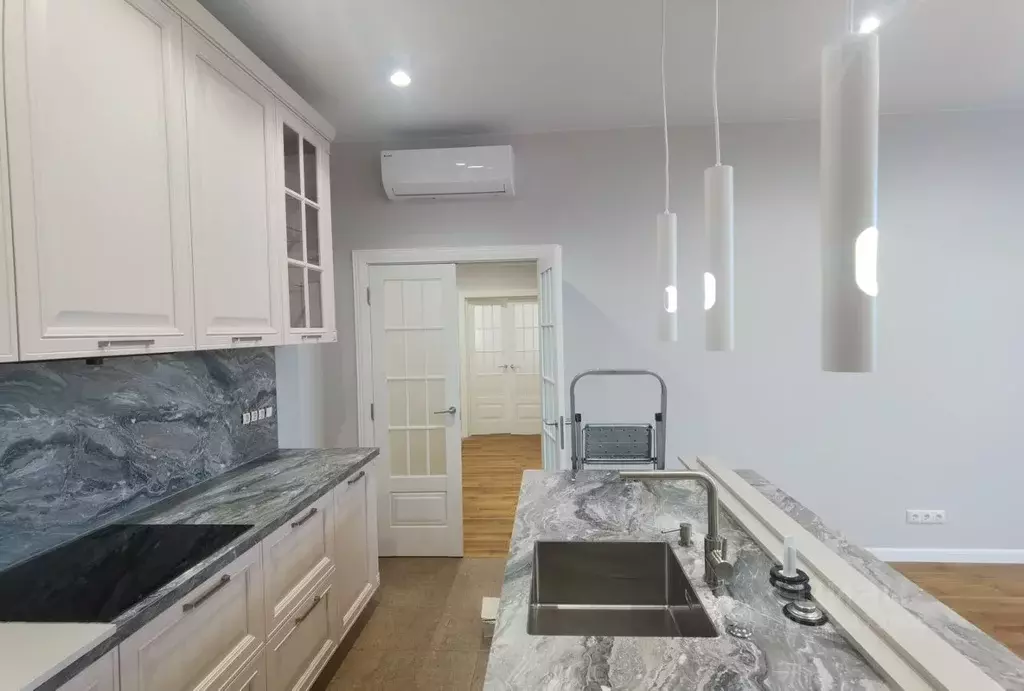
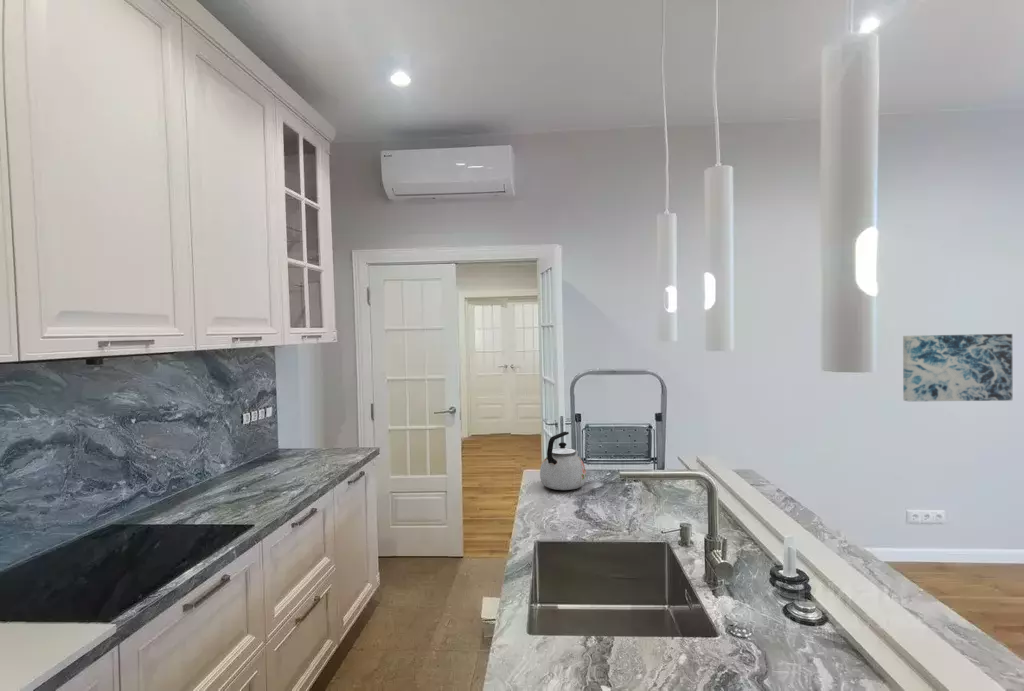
+ wall art (956, 367)
+ kettle (563, 459)
